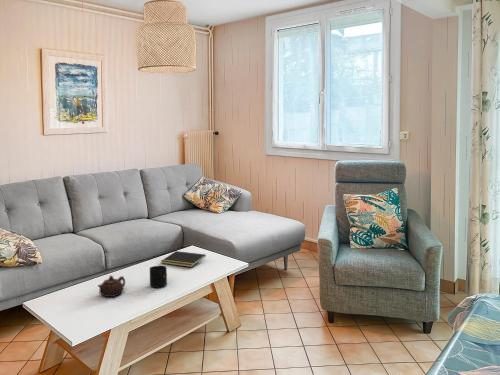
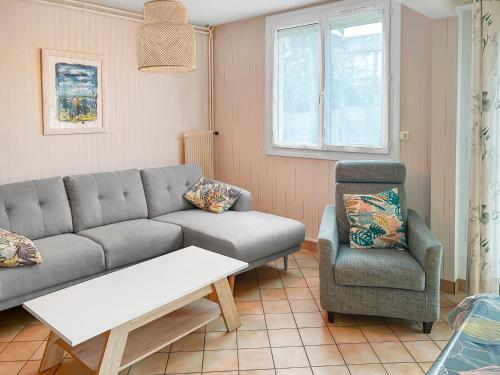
- teapot (112, 284)
- mug (158, 277)
- notepad (183, 258)
